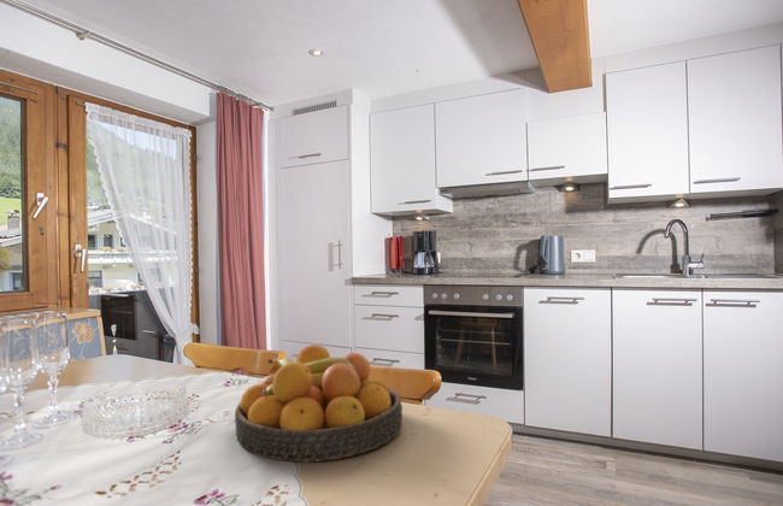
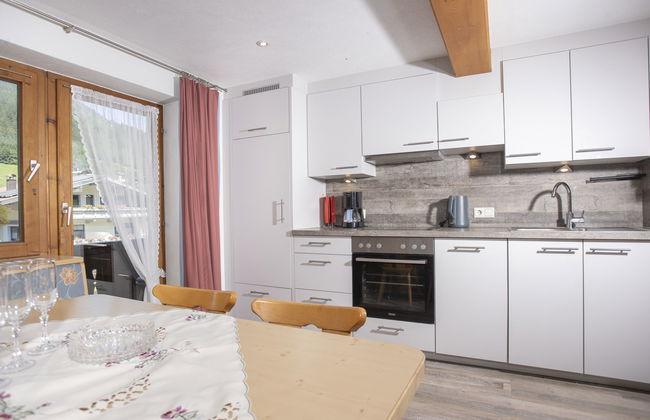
- fruit bowl (320, 388)
